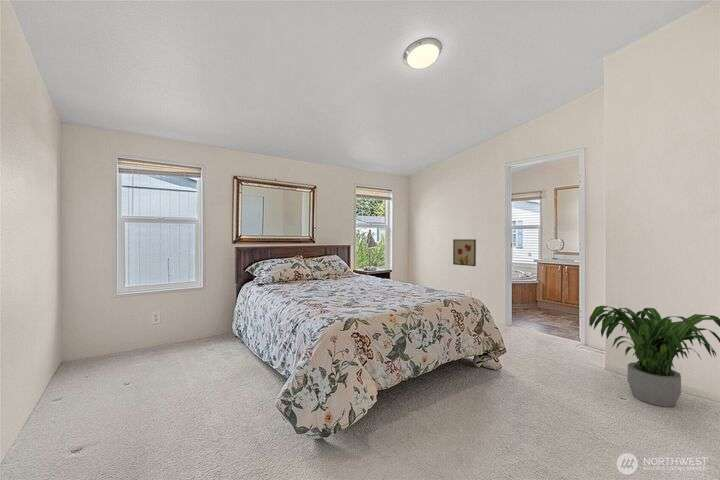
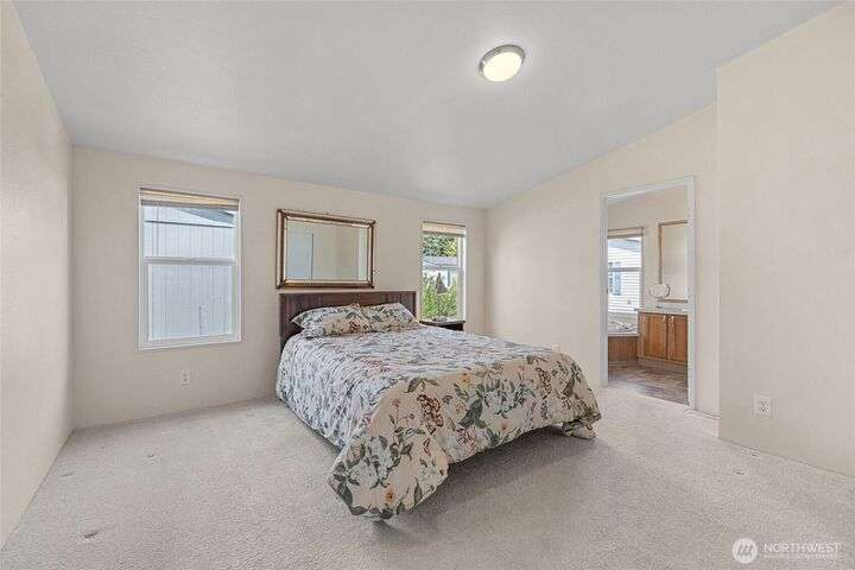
- wall art (464, 252)
- potted plant (658, 355)
